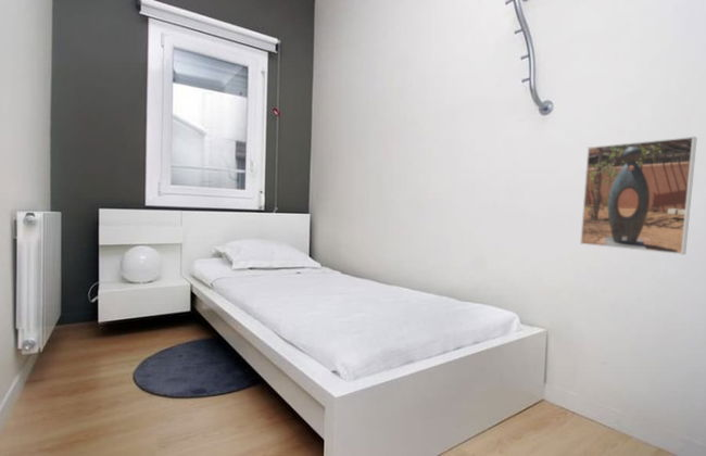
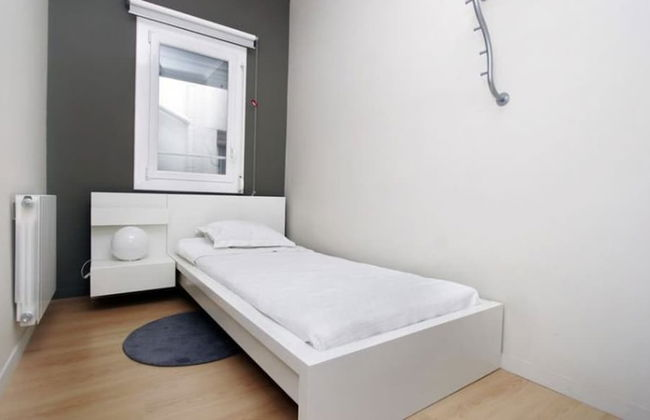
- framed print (632, 195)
